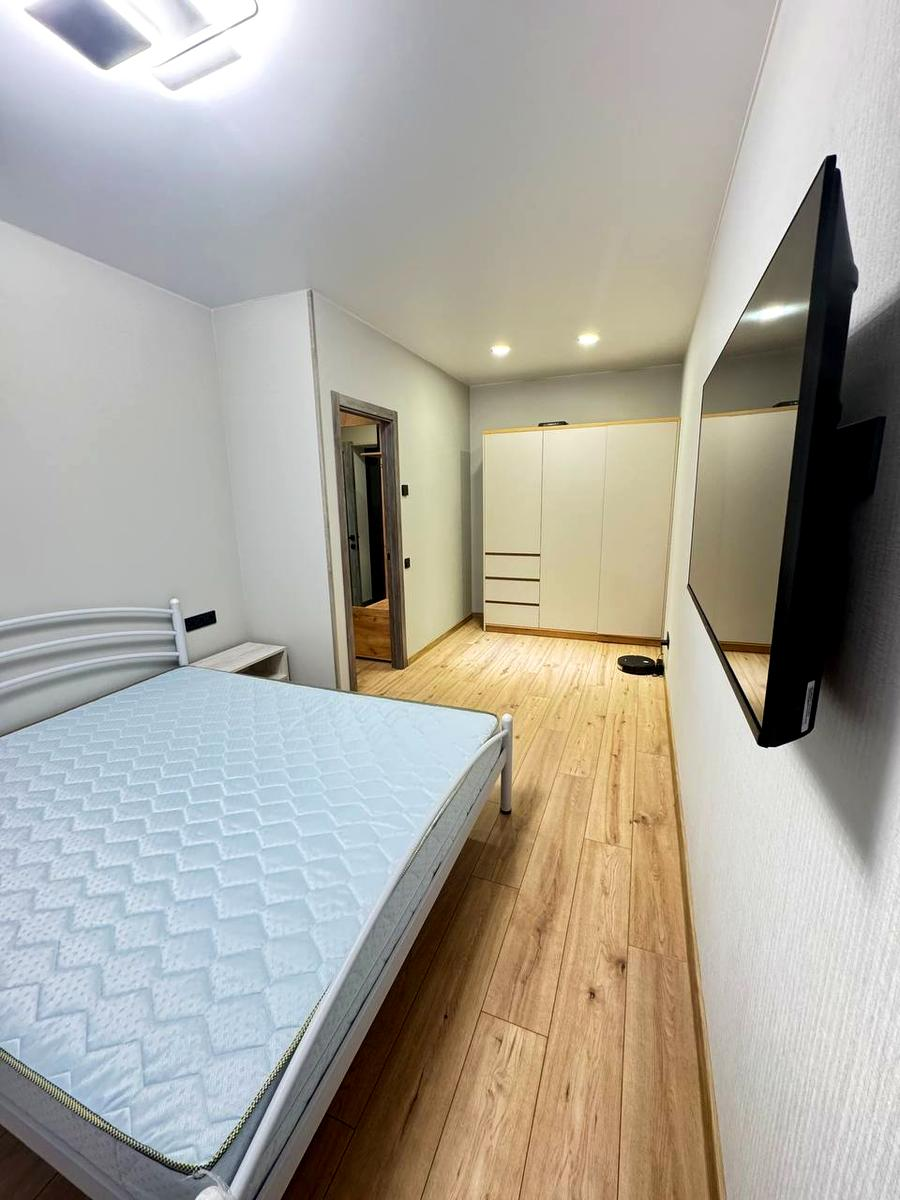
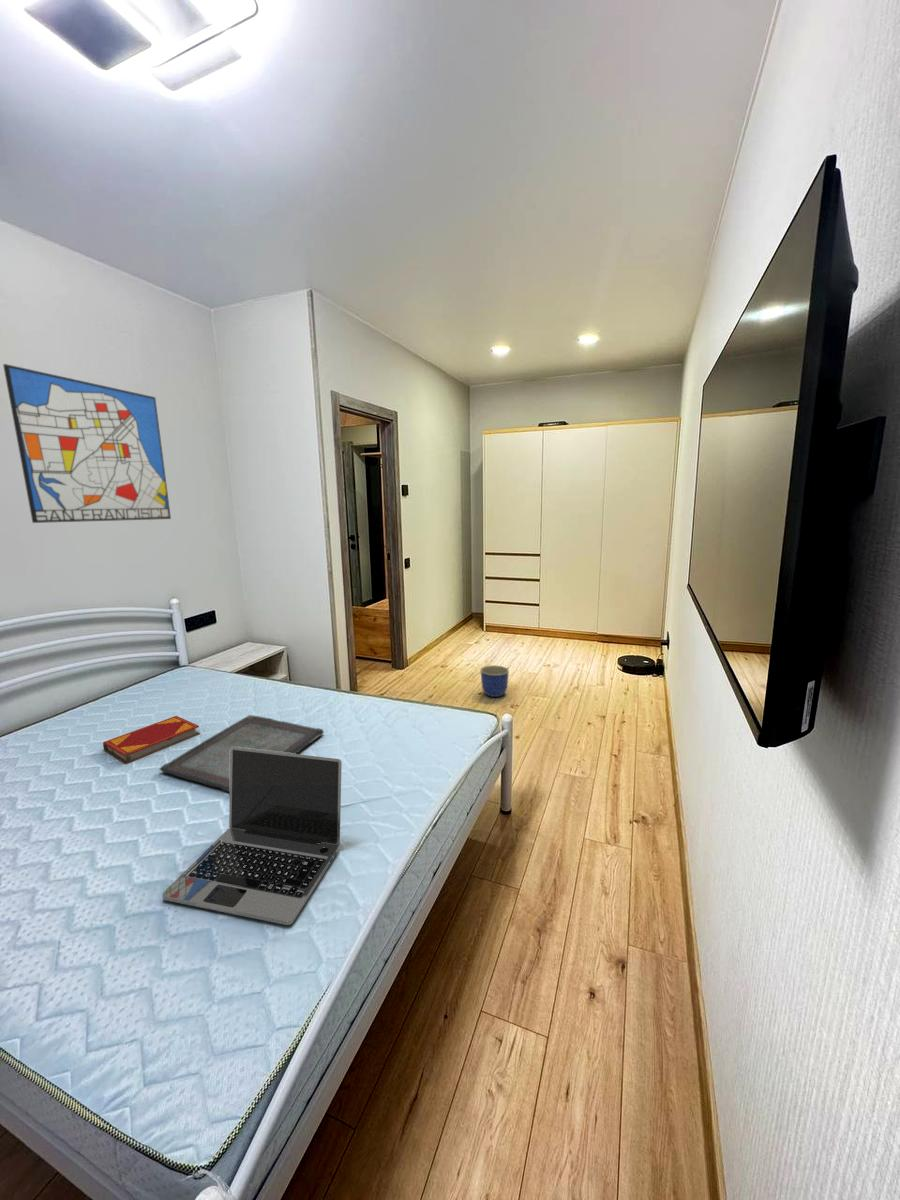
+ hardback book (153, 738)
+ wall art (100, 453)
+ planter (494, 682)
+ serving tray (246, 747)
+ laptop (257, 825)
